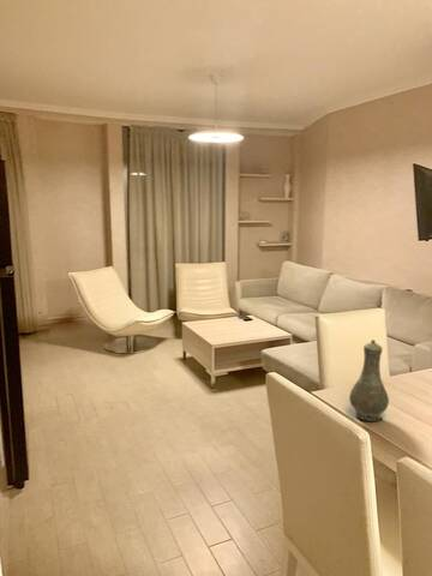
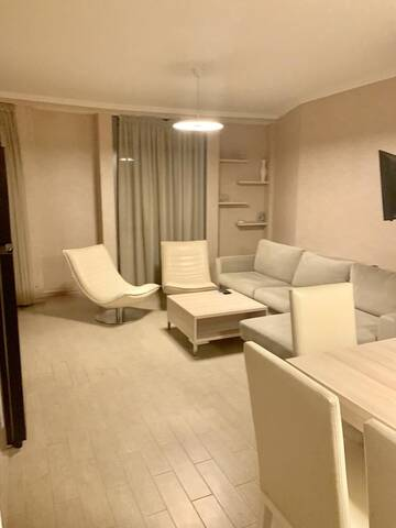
- vase (370, 378)
